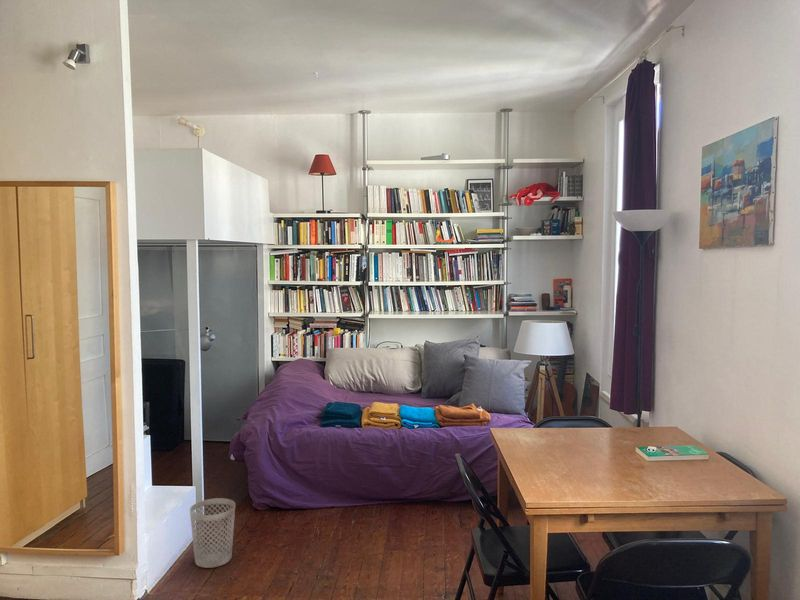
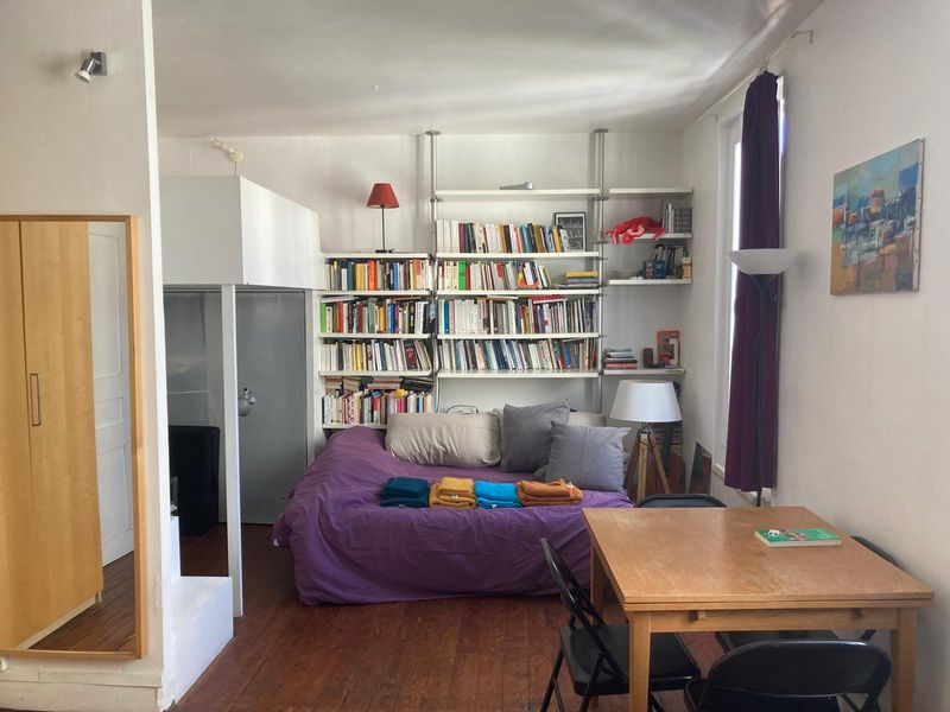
- wastebasket (213, 532)
